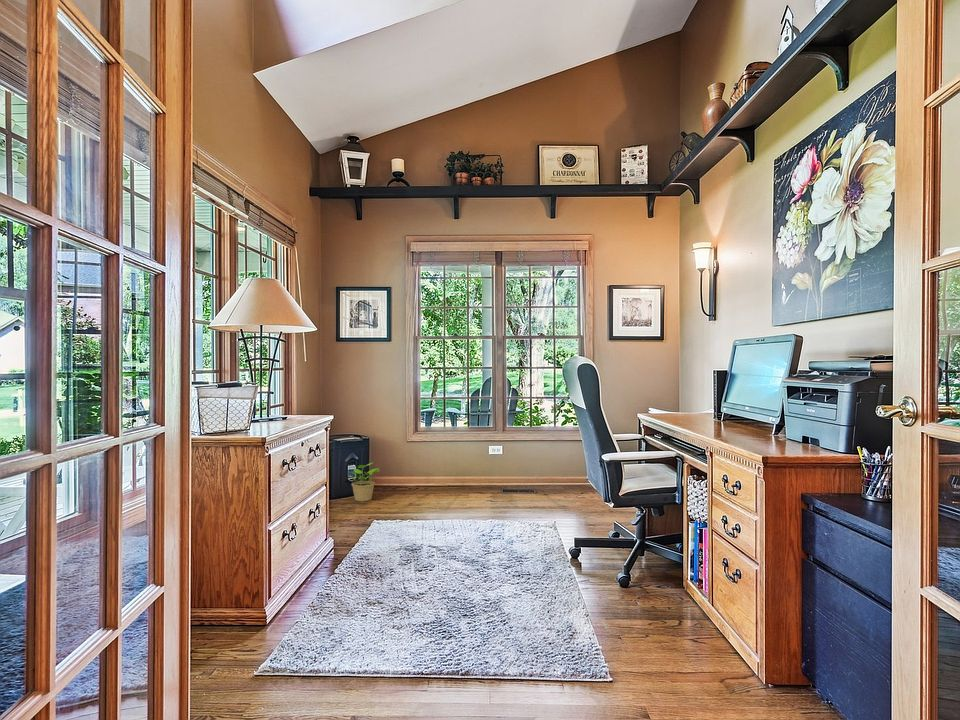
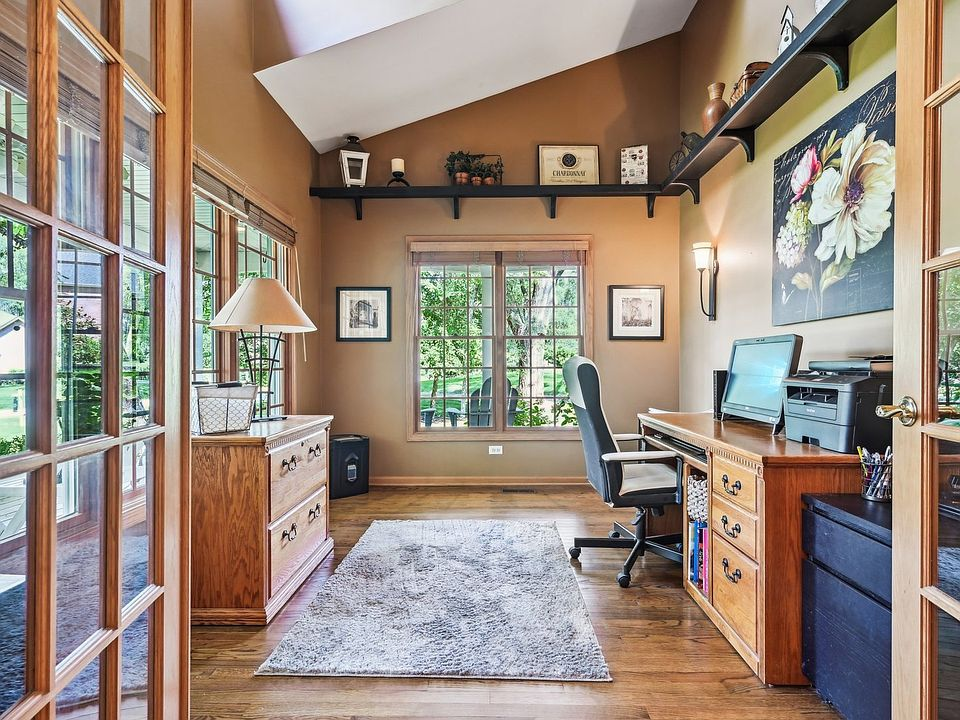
- potted plant (361, 480)
